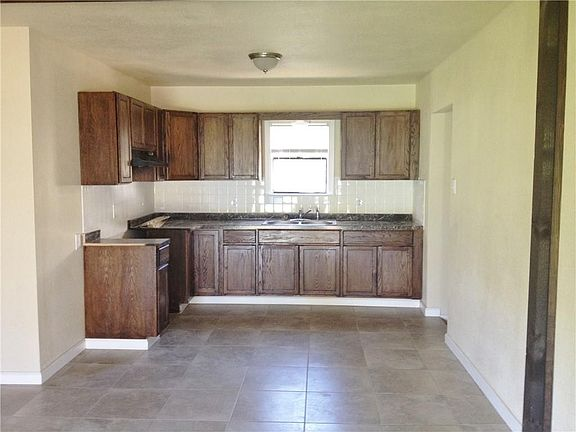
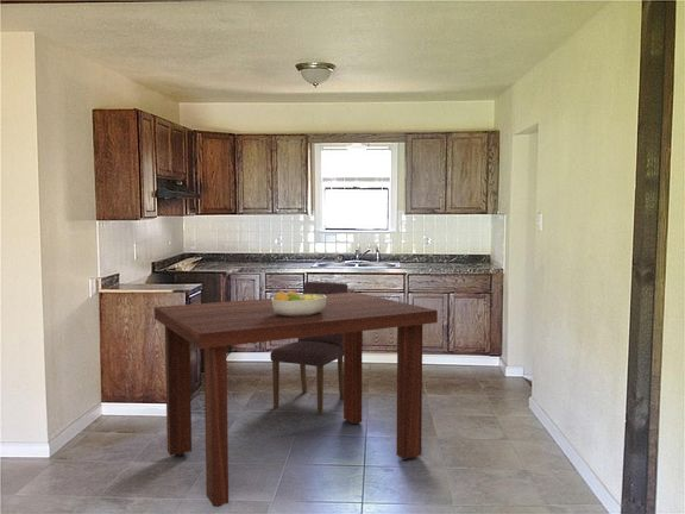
+ fruit bowl (298, 301)
+ dining table (293, 338)
+ dining chair (312, 343)
